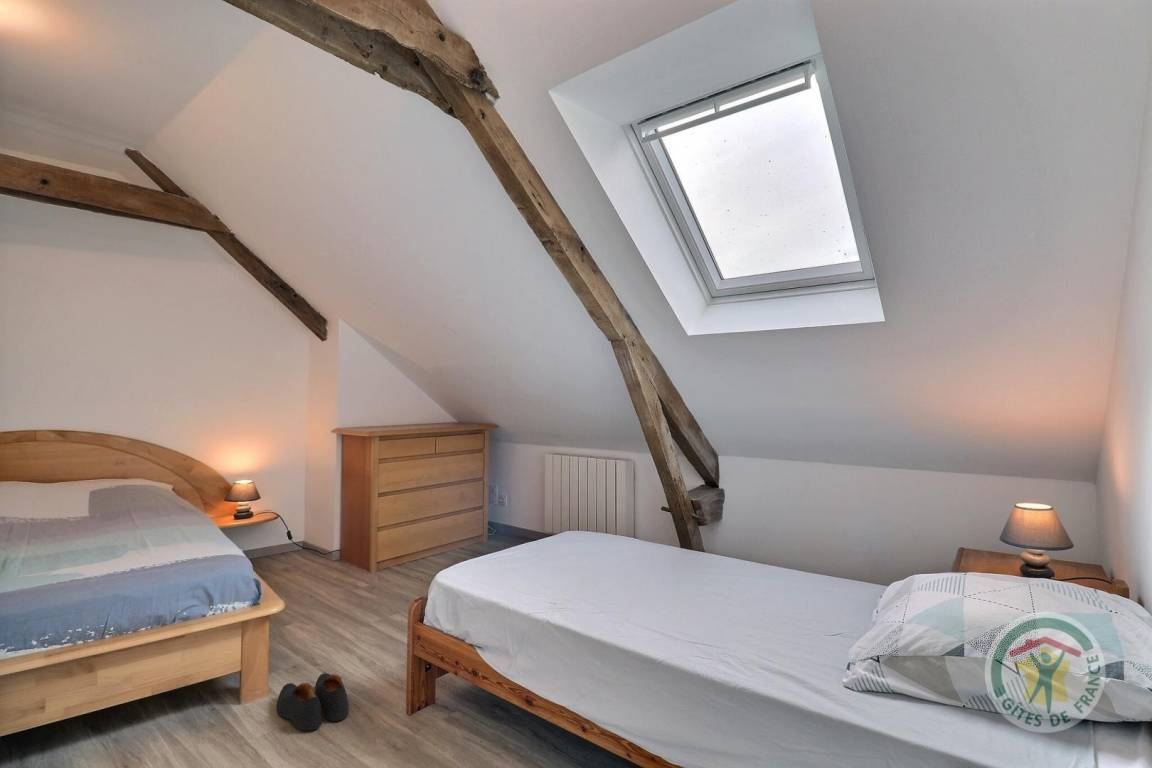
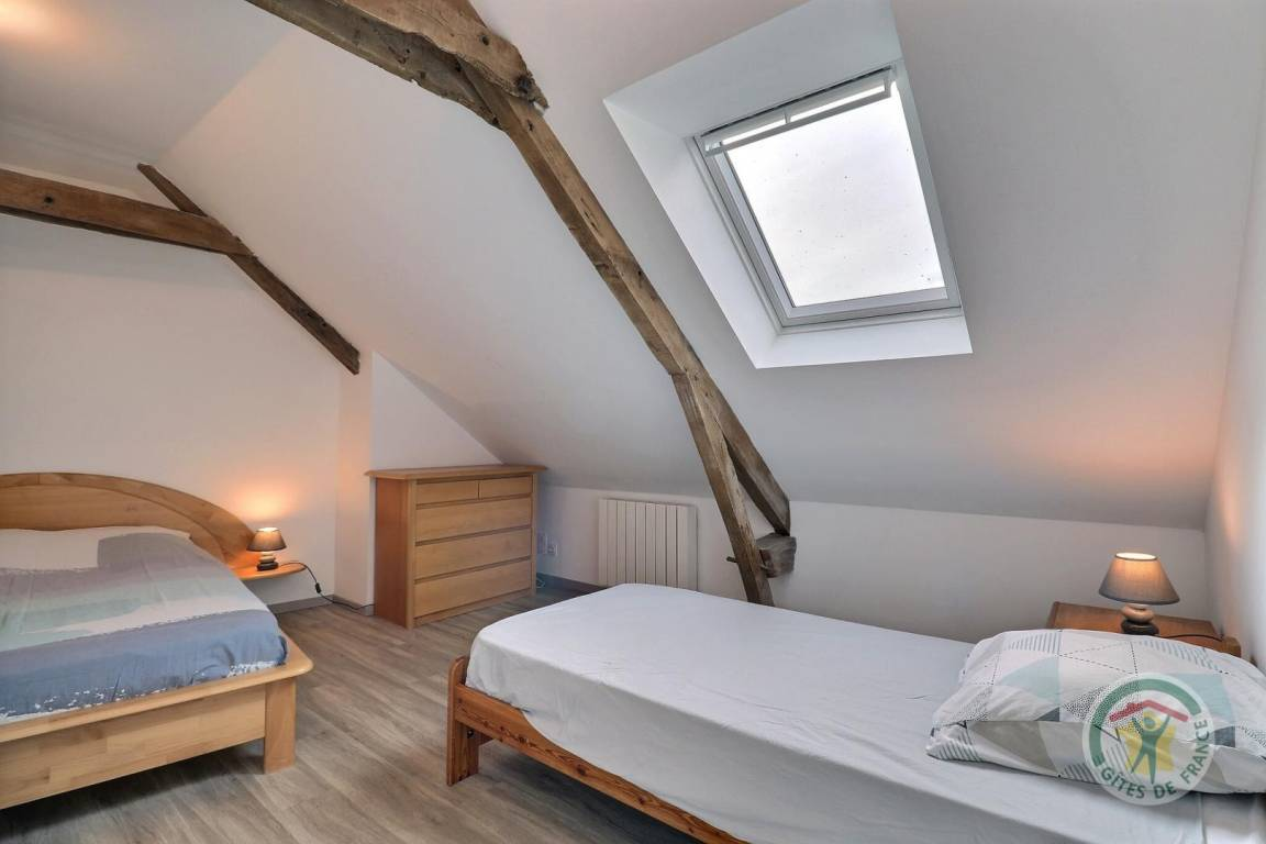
- shoes (316, 692)
